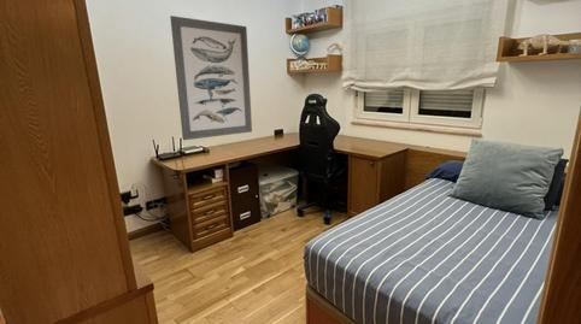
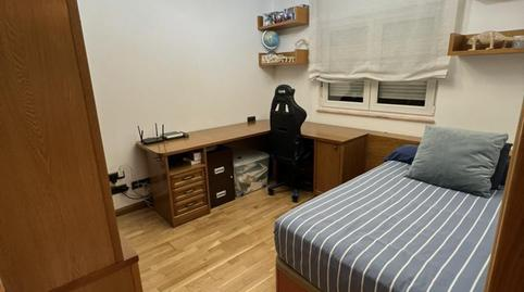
- wall art (216, 81)
